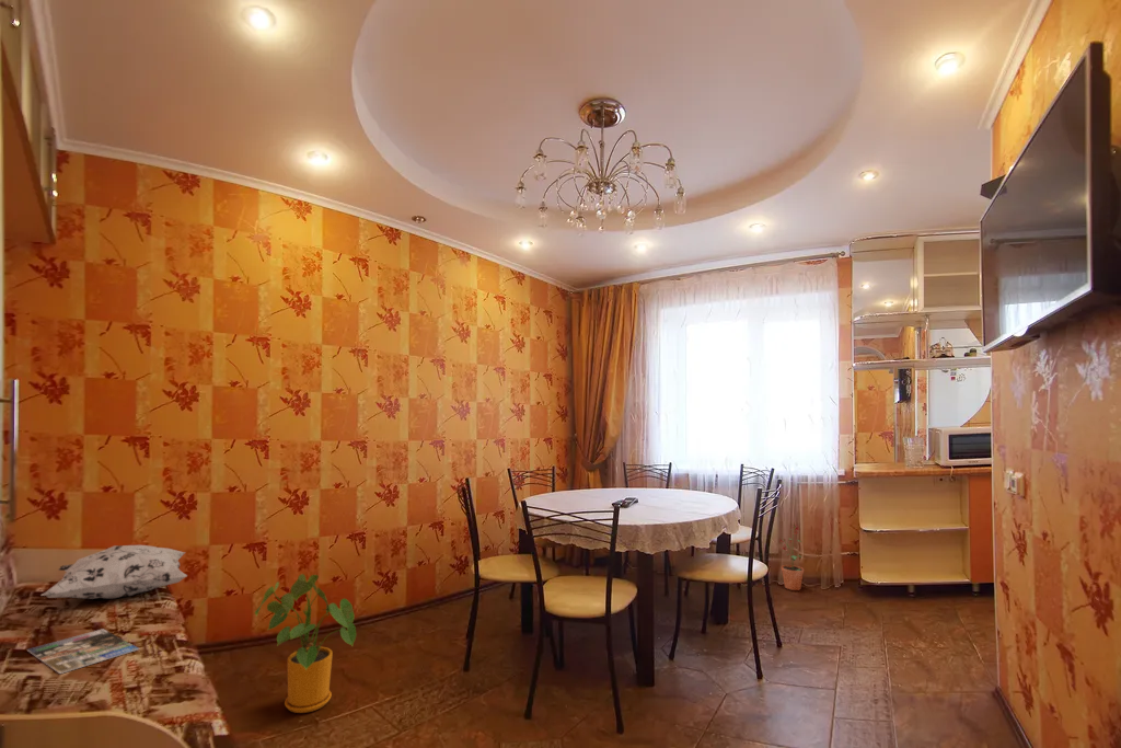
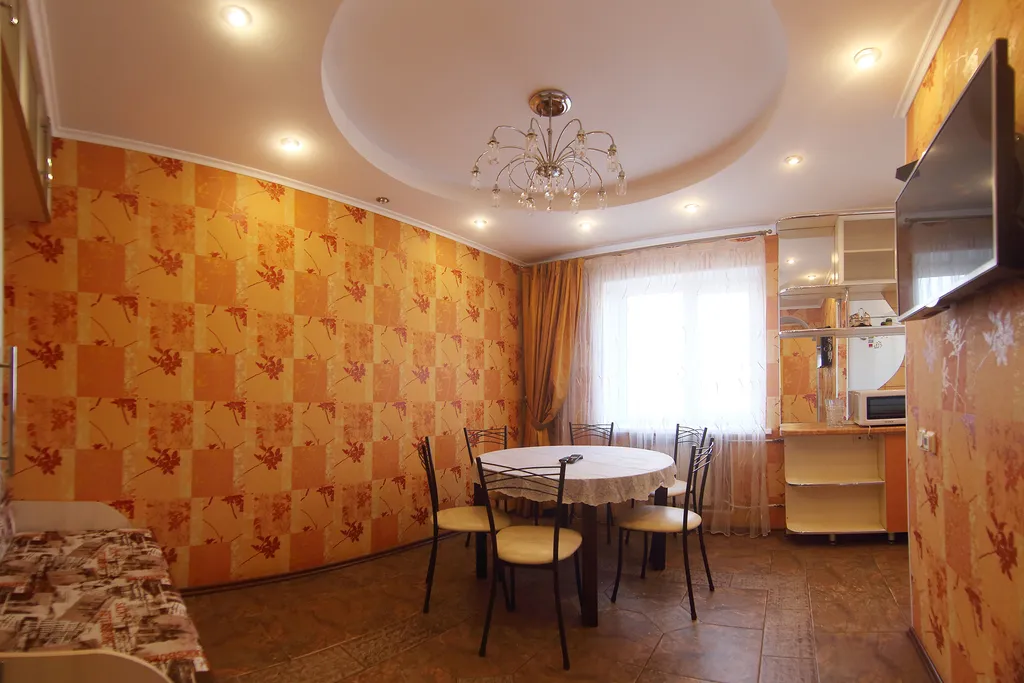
- decorative pillow (122, 571)
- potted plant (790, 556)
- house plant (304, 644)
- magazine (83, 648)
